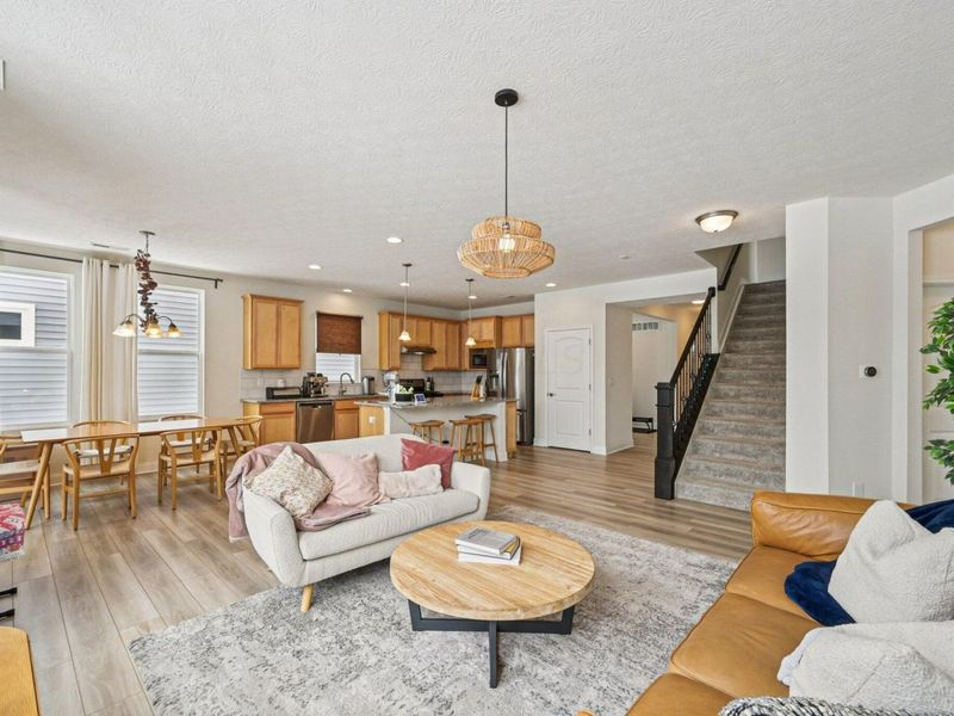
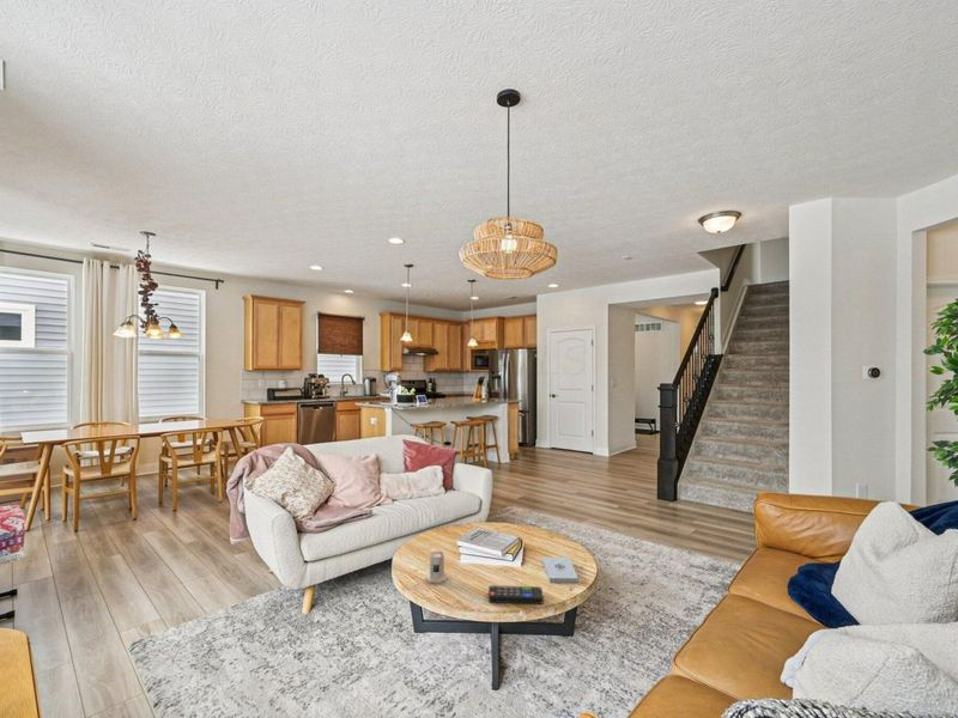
+ notepad (559, 568)
+ candle (436, 564)
+ remote control (515, 594)
